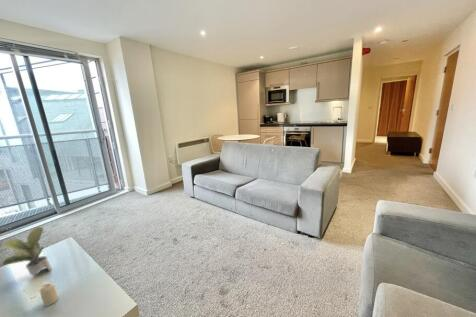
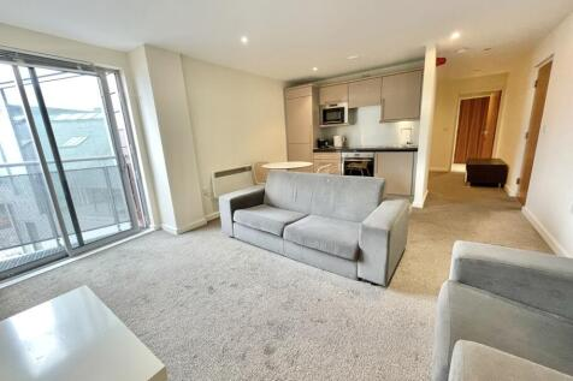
- candle (48, 293)
- potted plant (26, 256)
